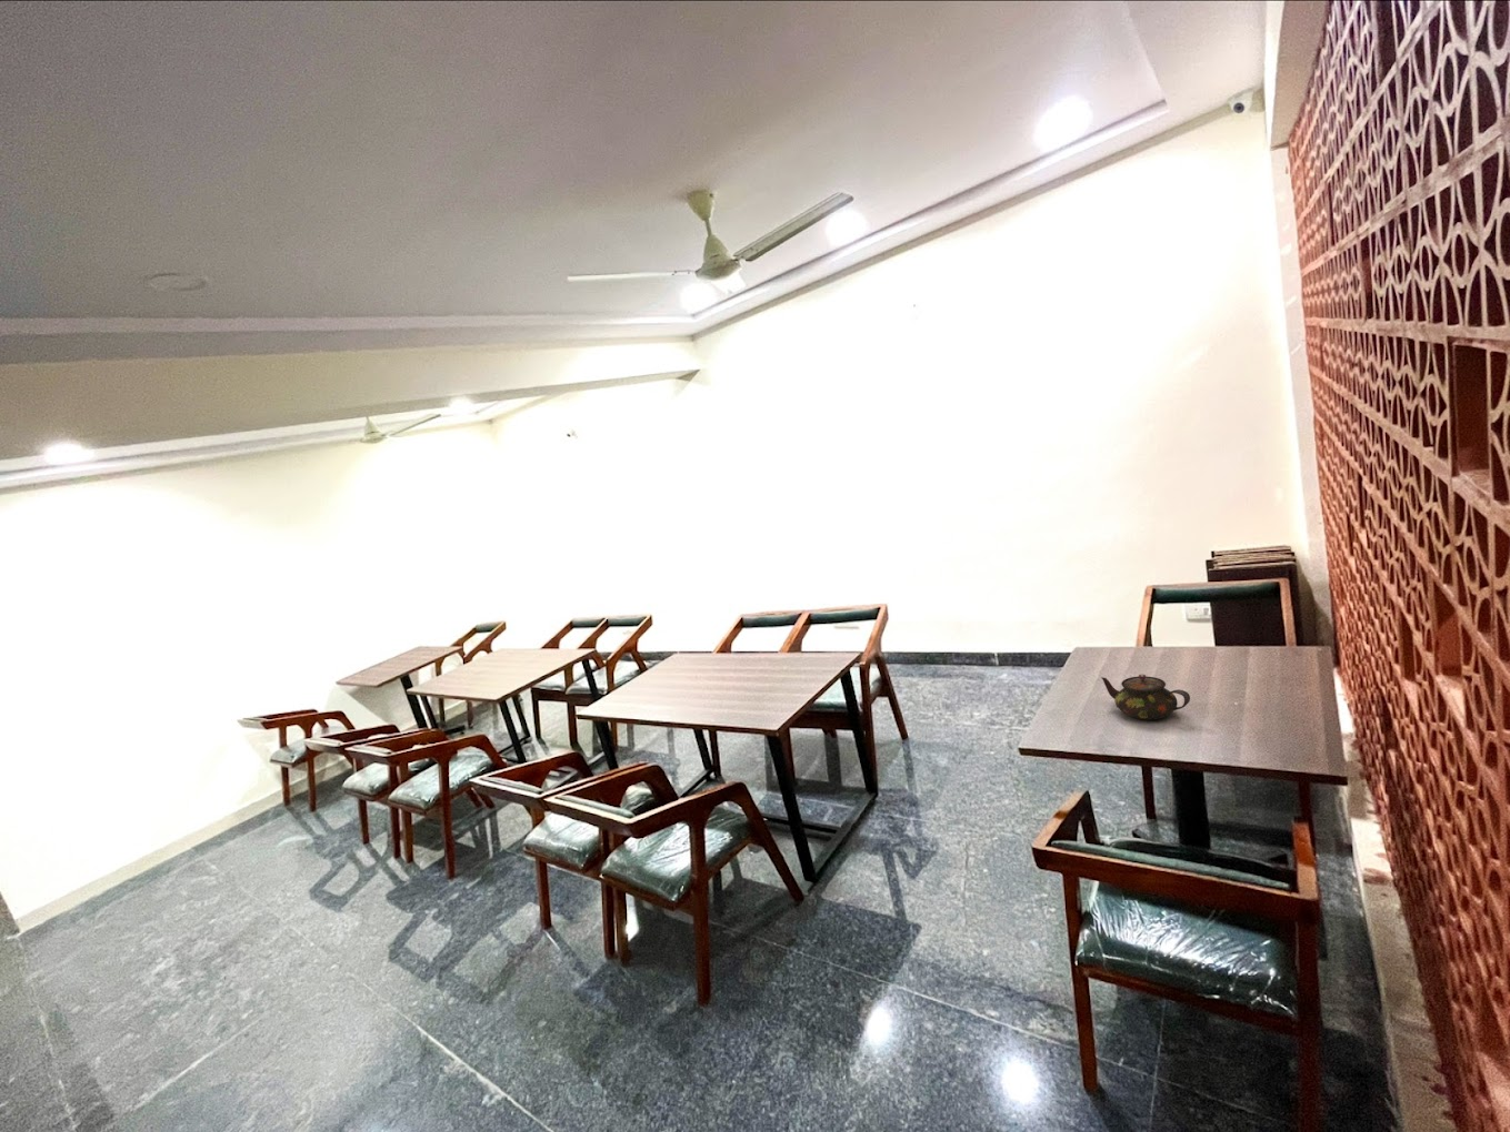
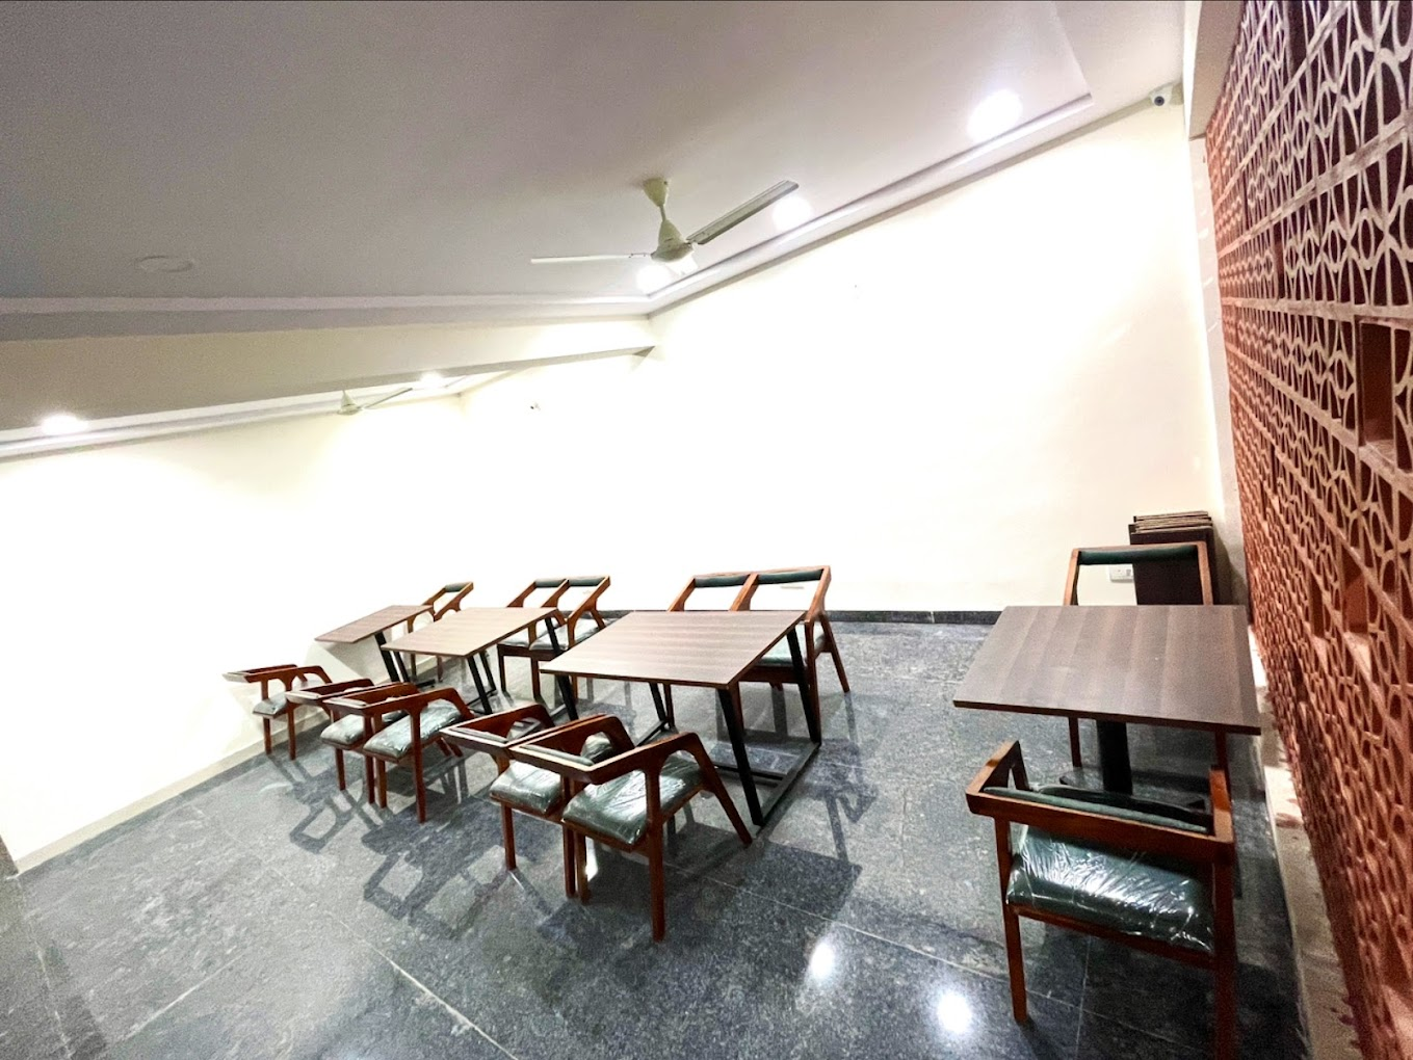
- teapot (1144, 693)
